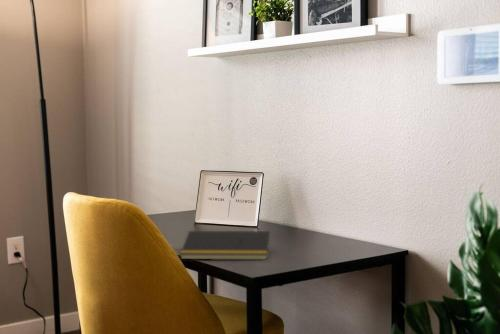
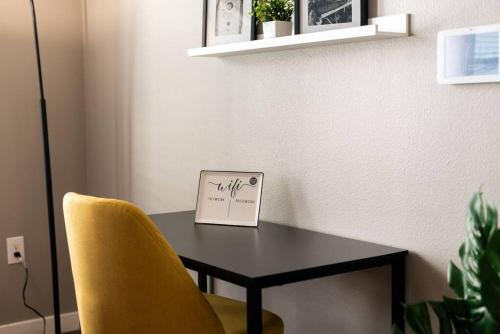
- notepad (226, 244)
